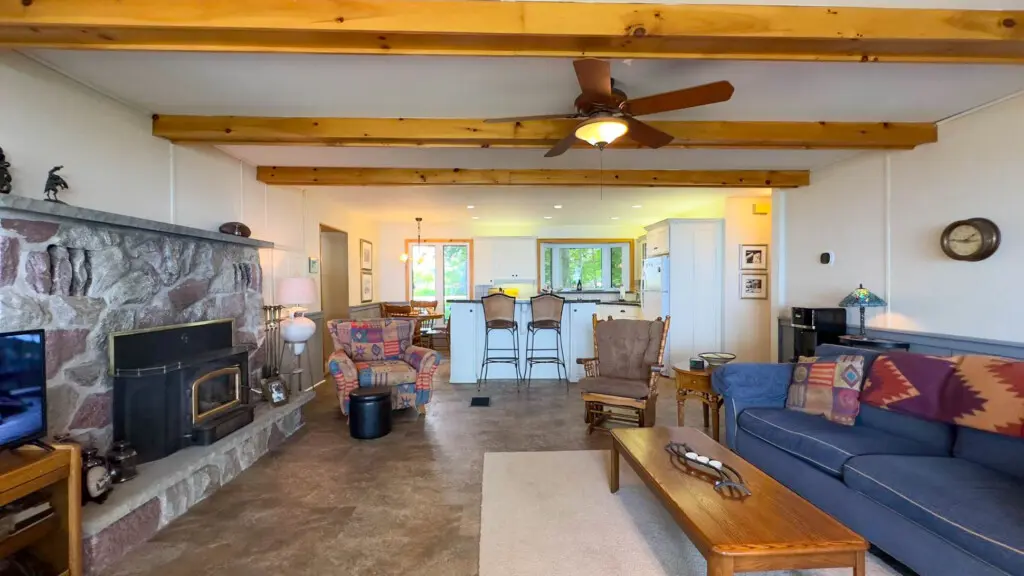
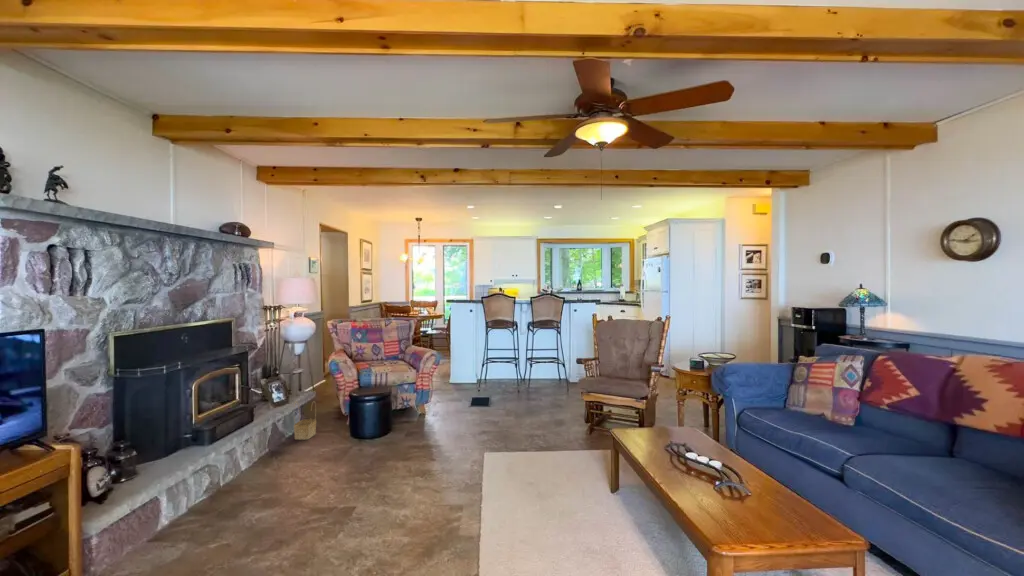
+ basket (304, 420)
